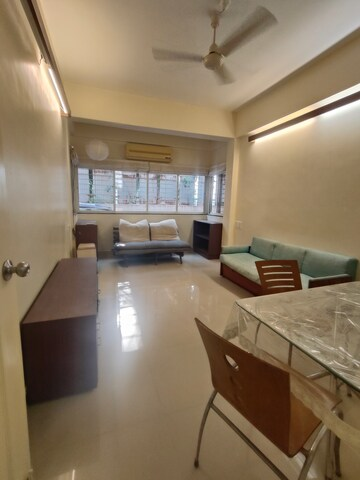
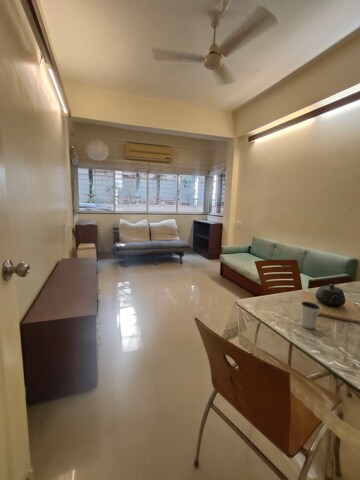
+ dixie cup (309, 315)
+ teapot (331, 295)
